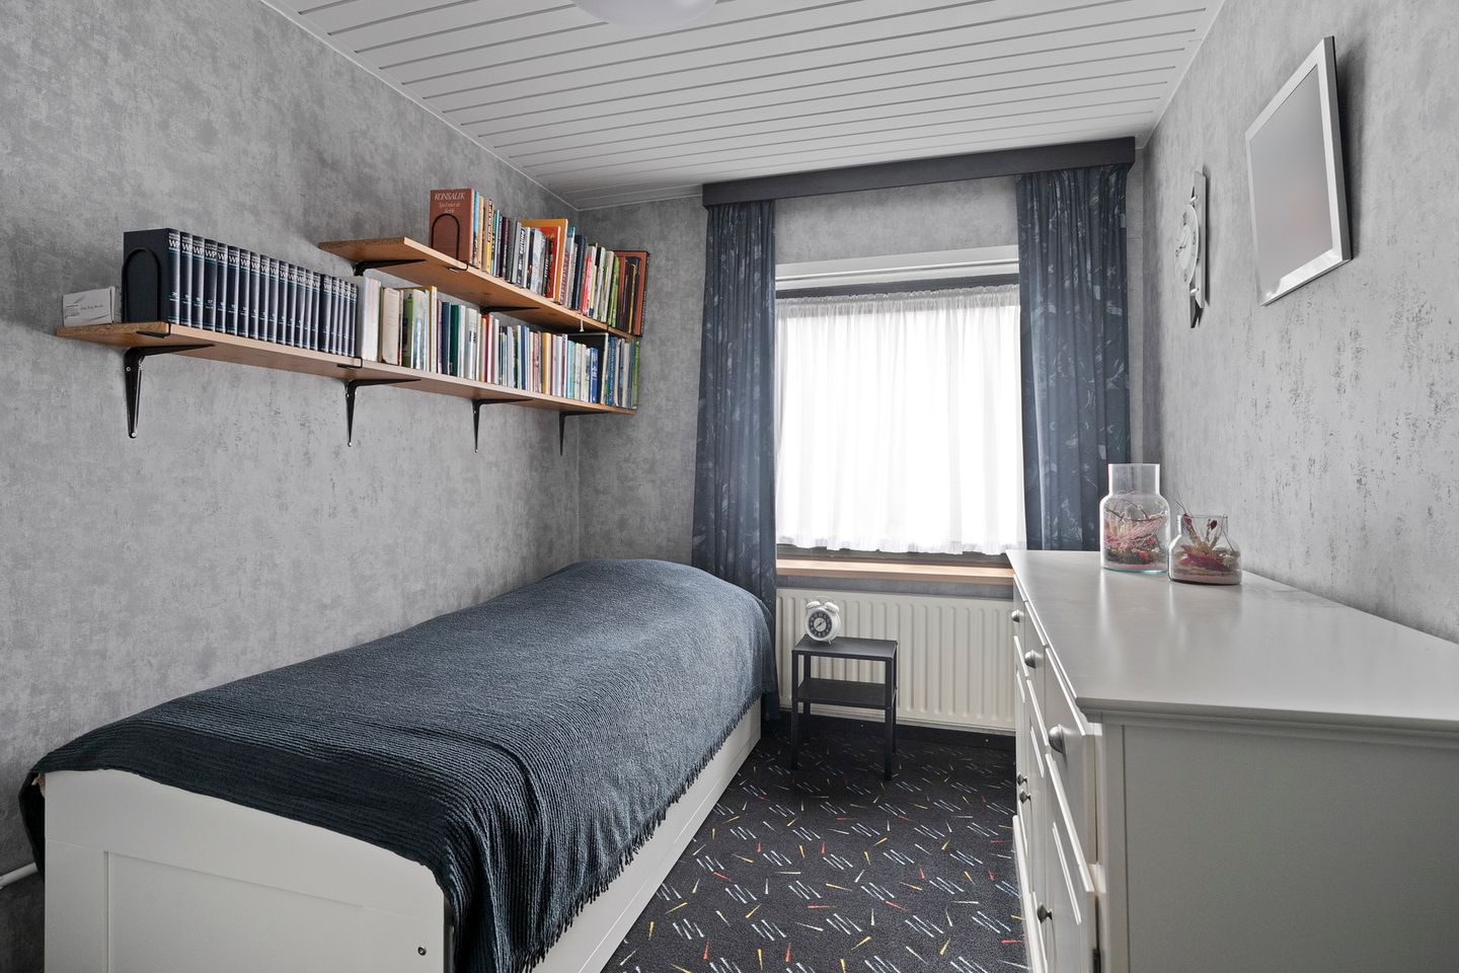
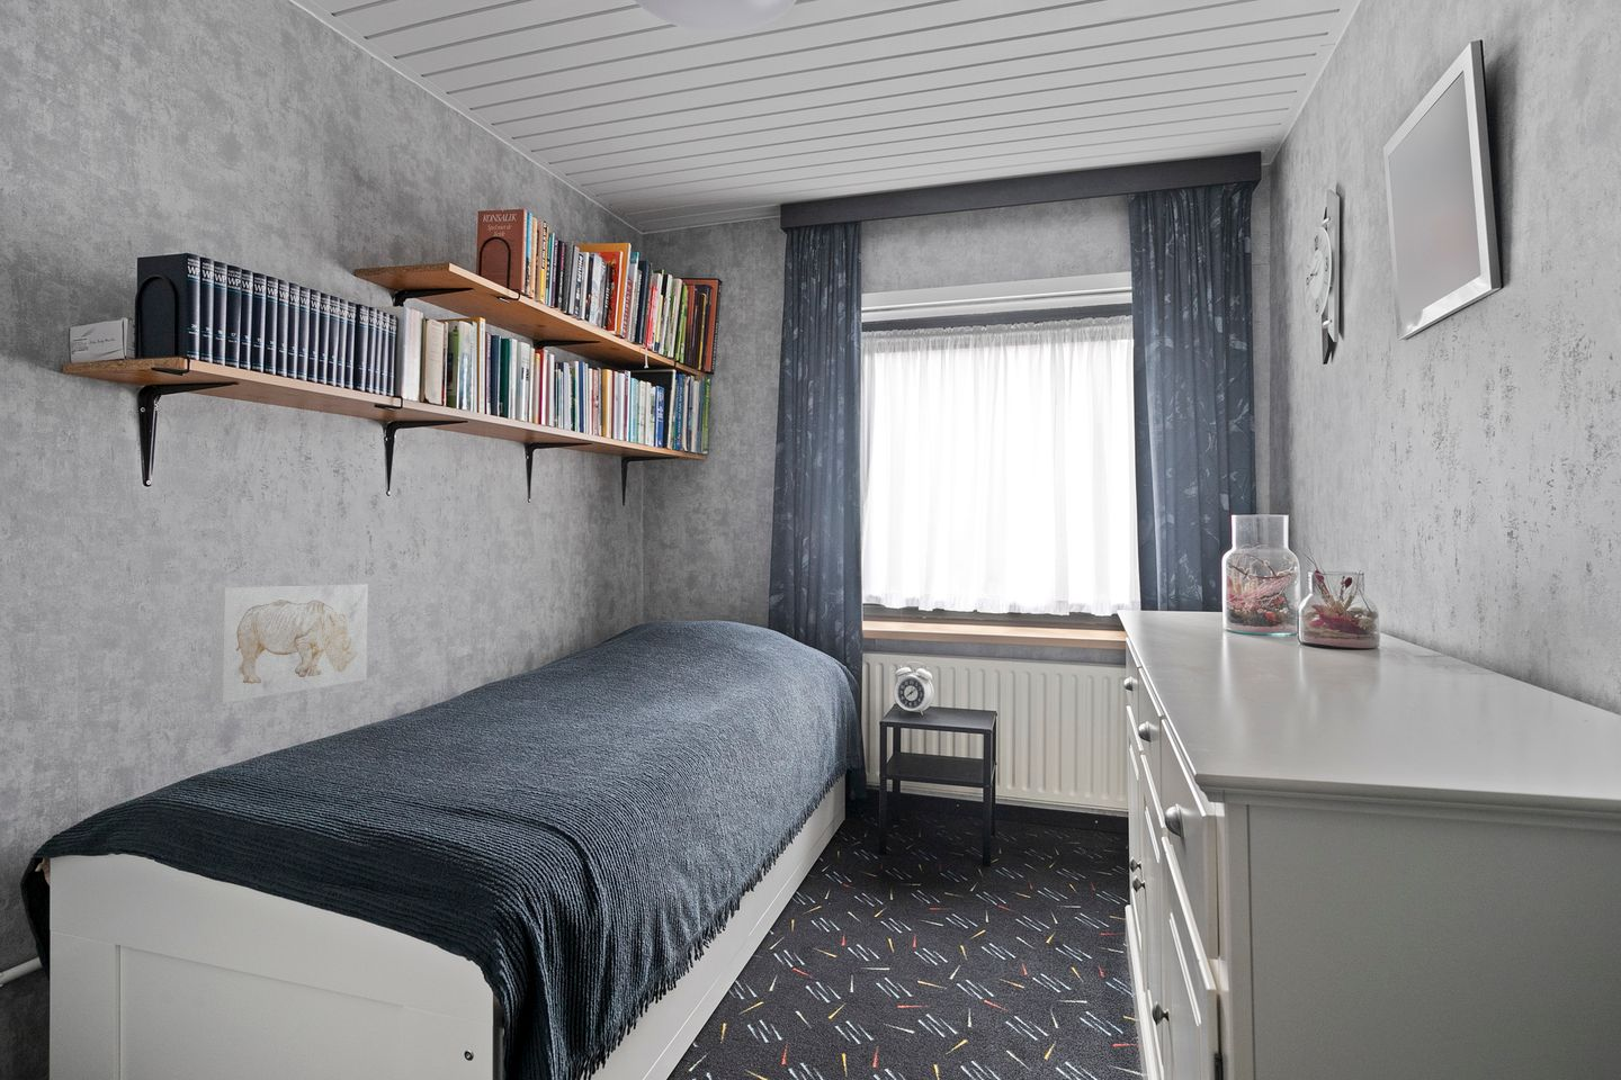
+ wall art (295, 638)
